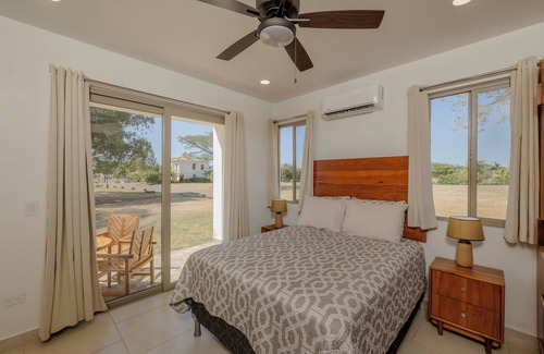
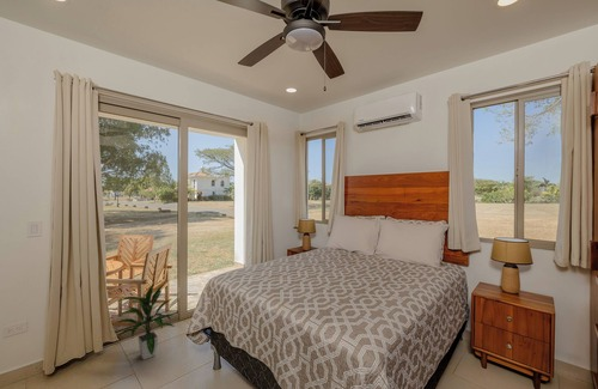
+ indoor plant (146, 321)
